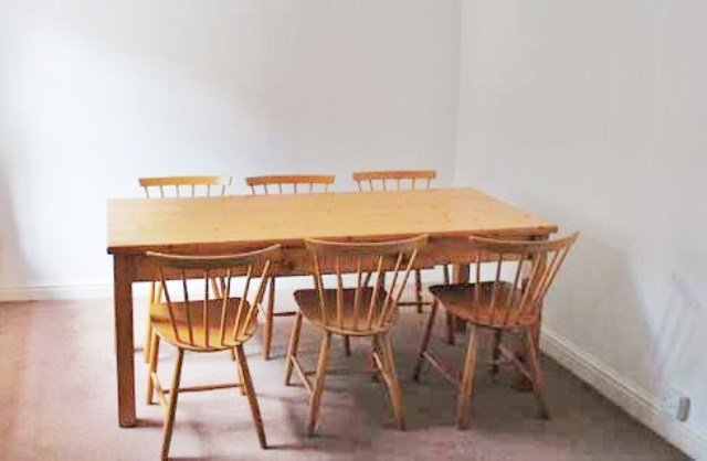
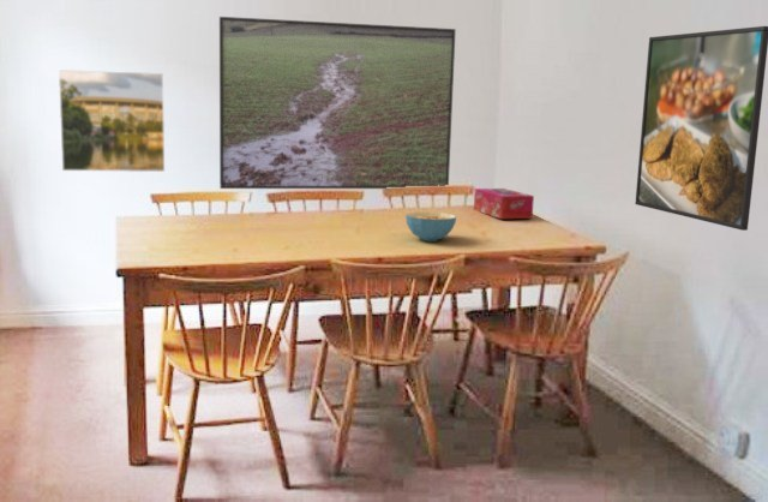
+ cereal bowl (430, 227)
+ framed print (694, 125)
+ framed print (113, 121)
+ tissue box (503, 203)
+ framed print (340, 107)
